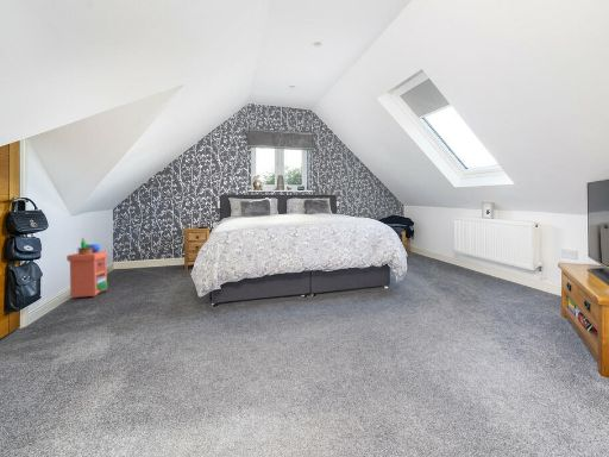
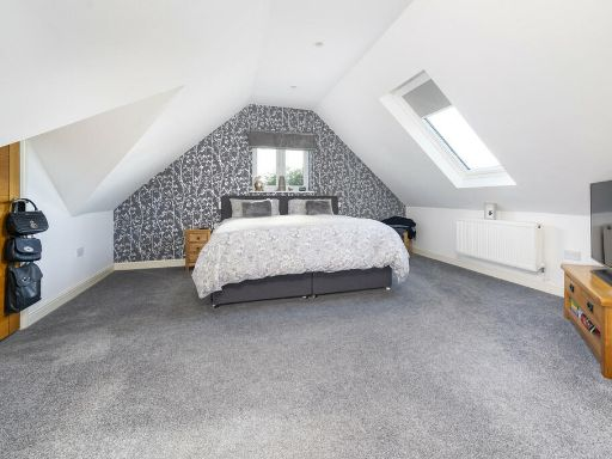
- nightstand (90, 264)
